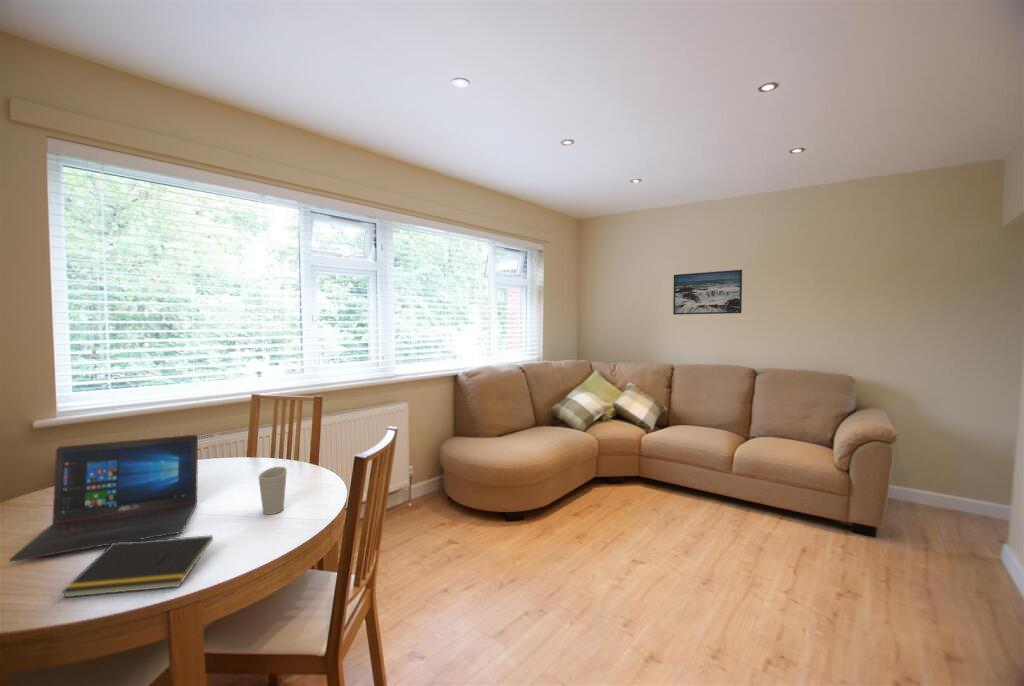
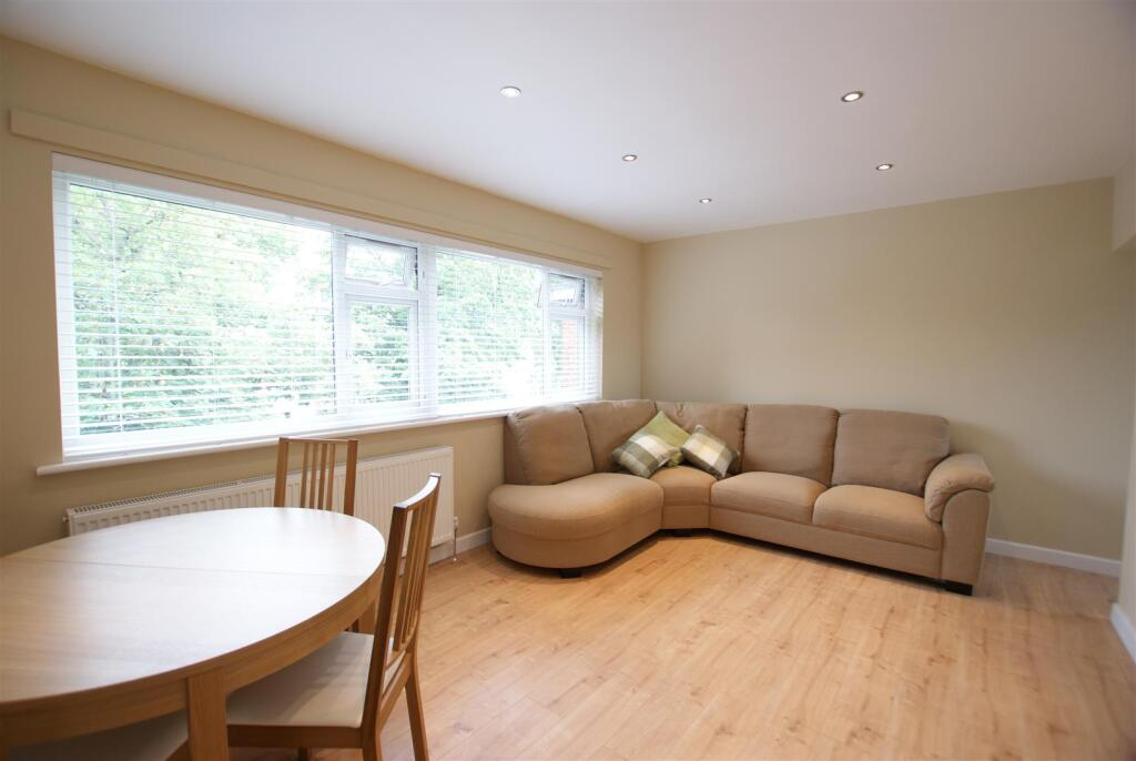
- cup (273, 490)
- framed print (706, 293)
- notepad (144, 563)
- laptop (117, 489)
